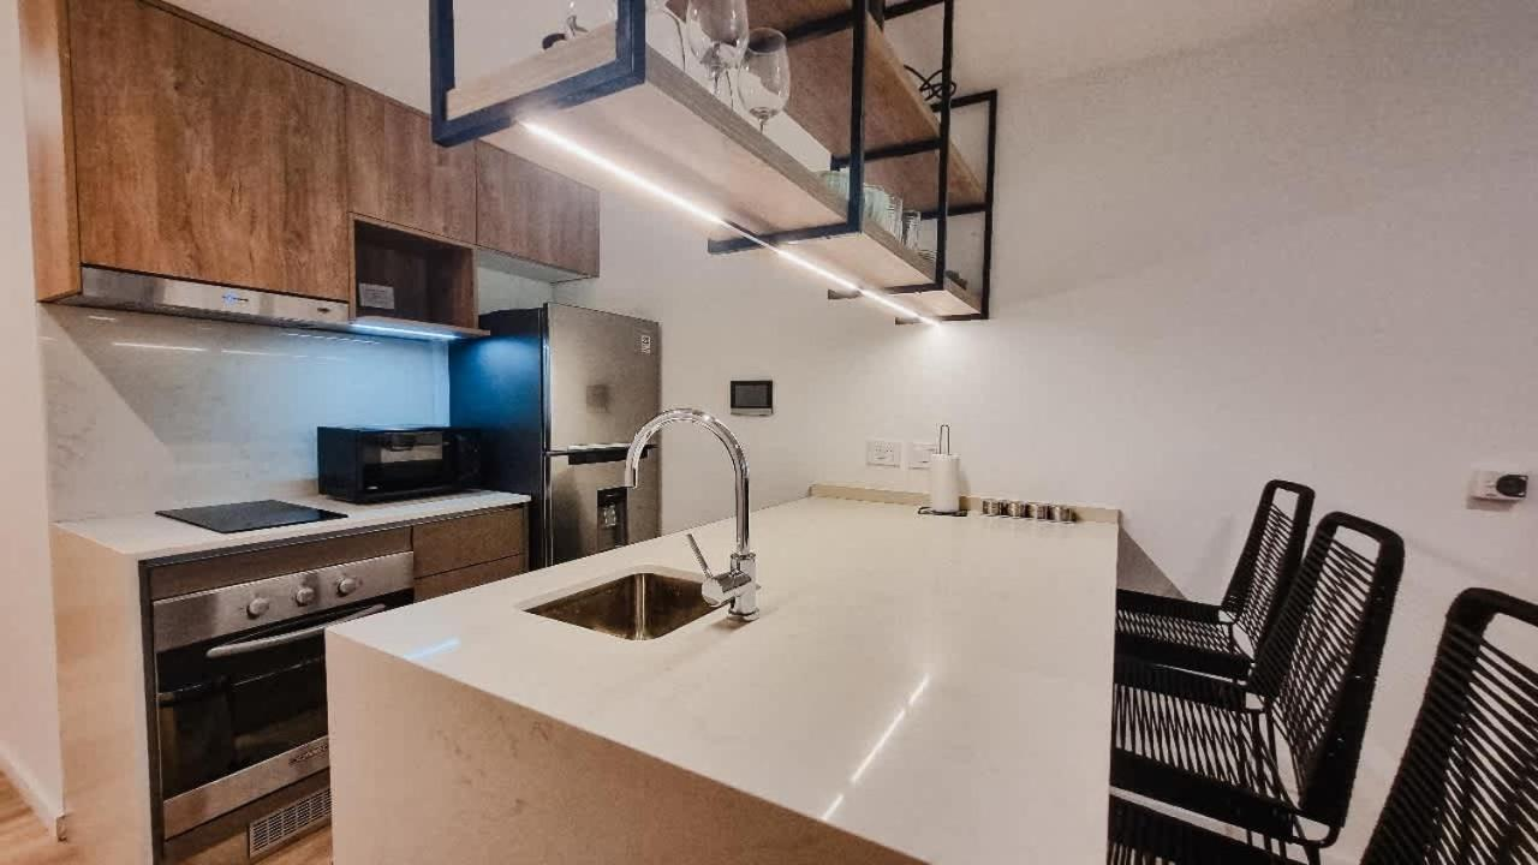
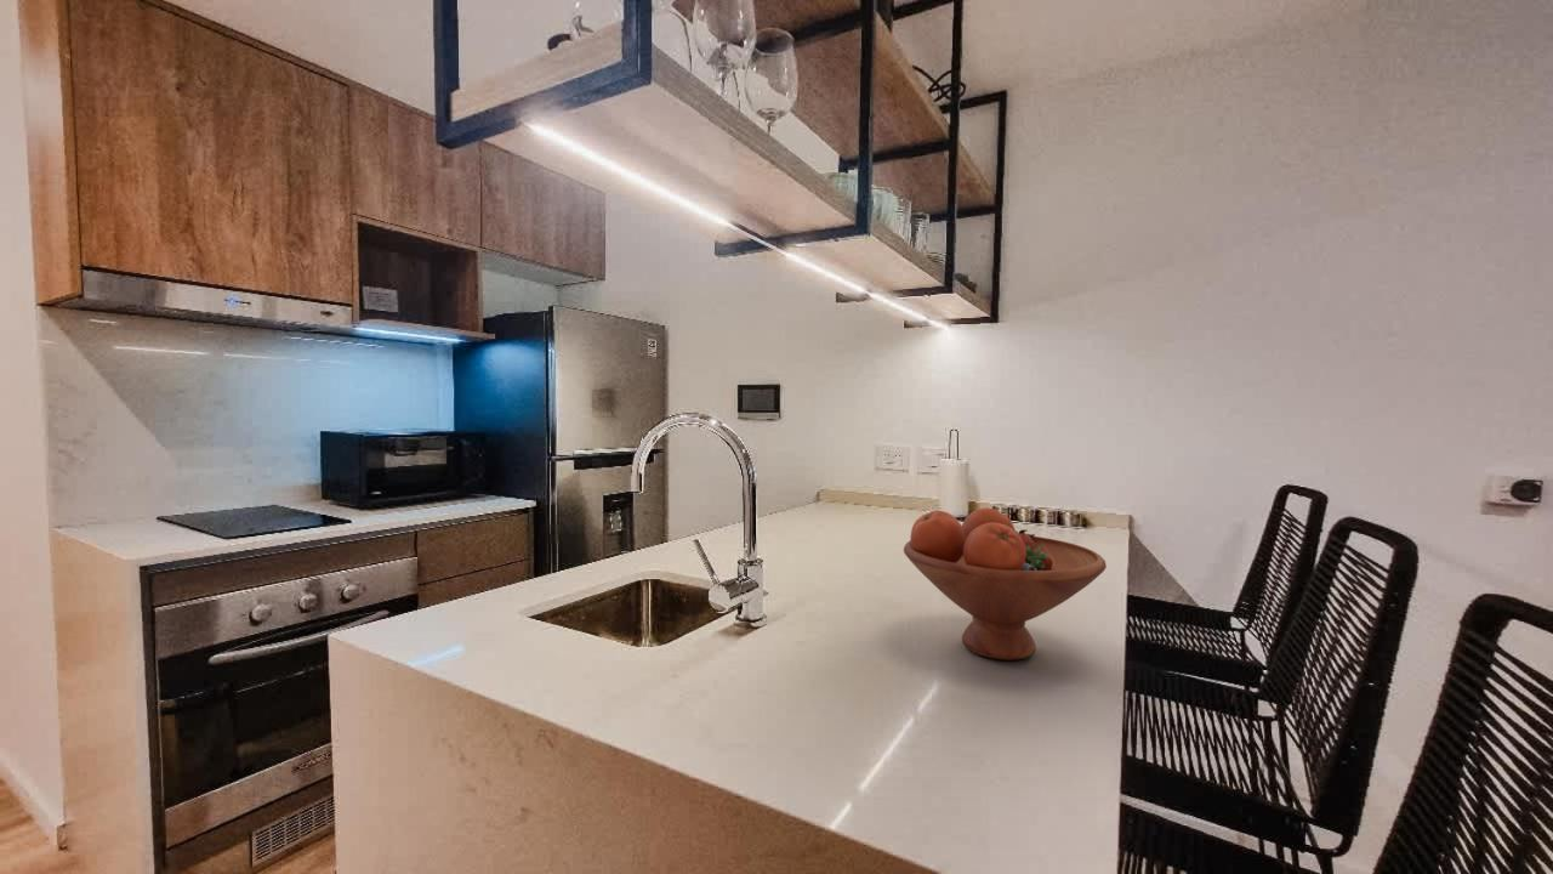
+ fruit bowl (999, 579)
